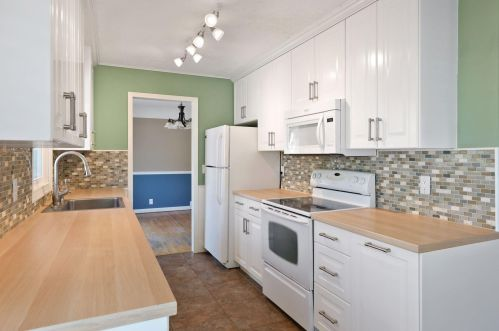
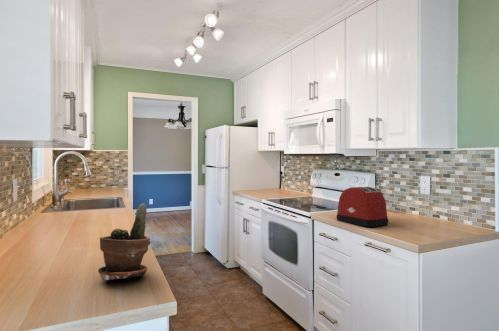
+ potted plant (124, 240)
+ toaster (361, 204)
